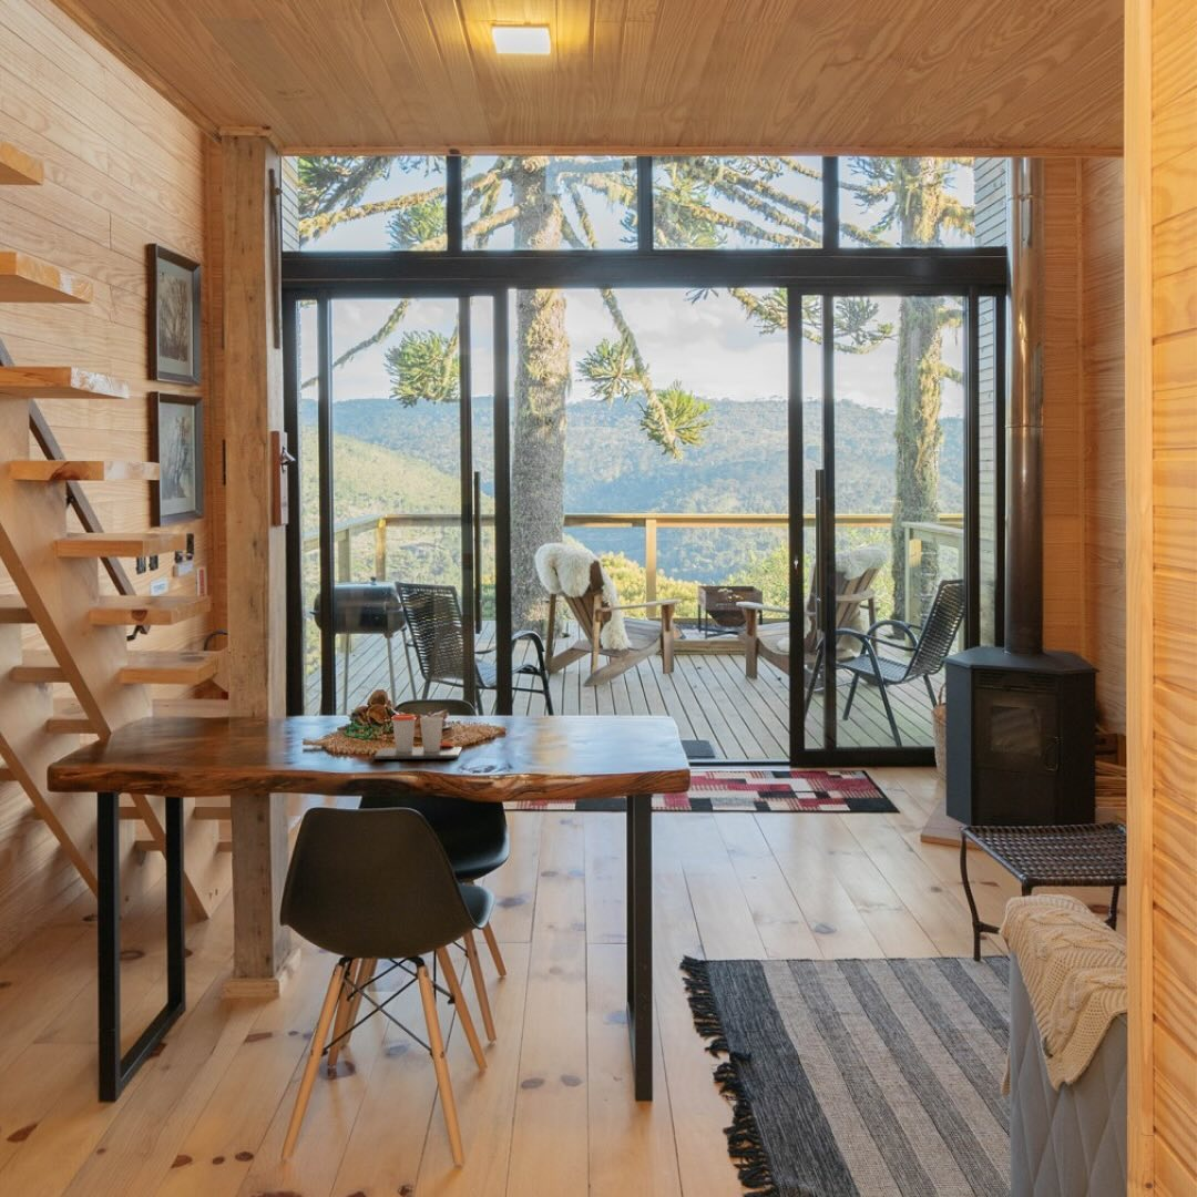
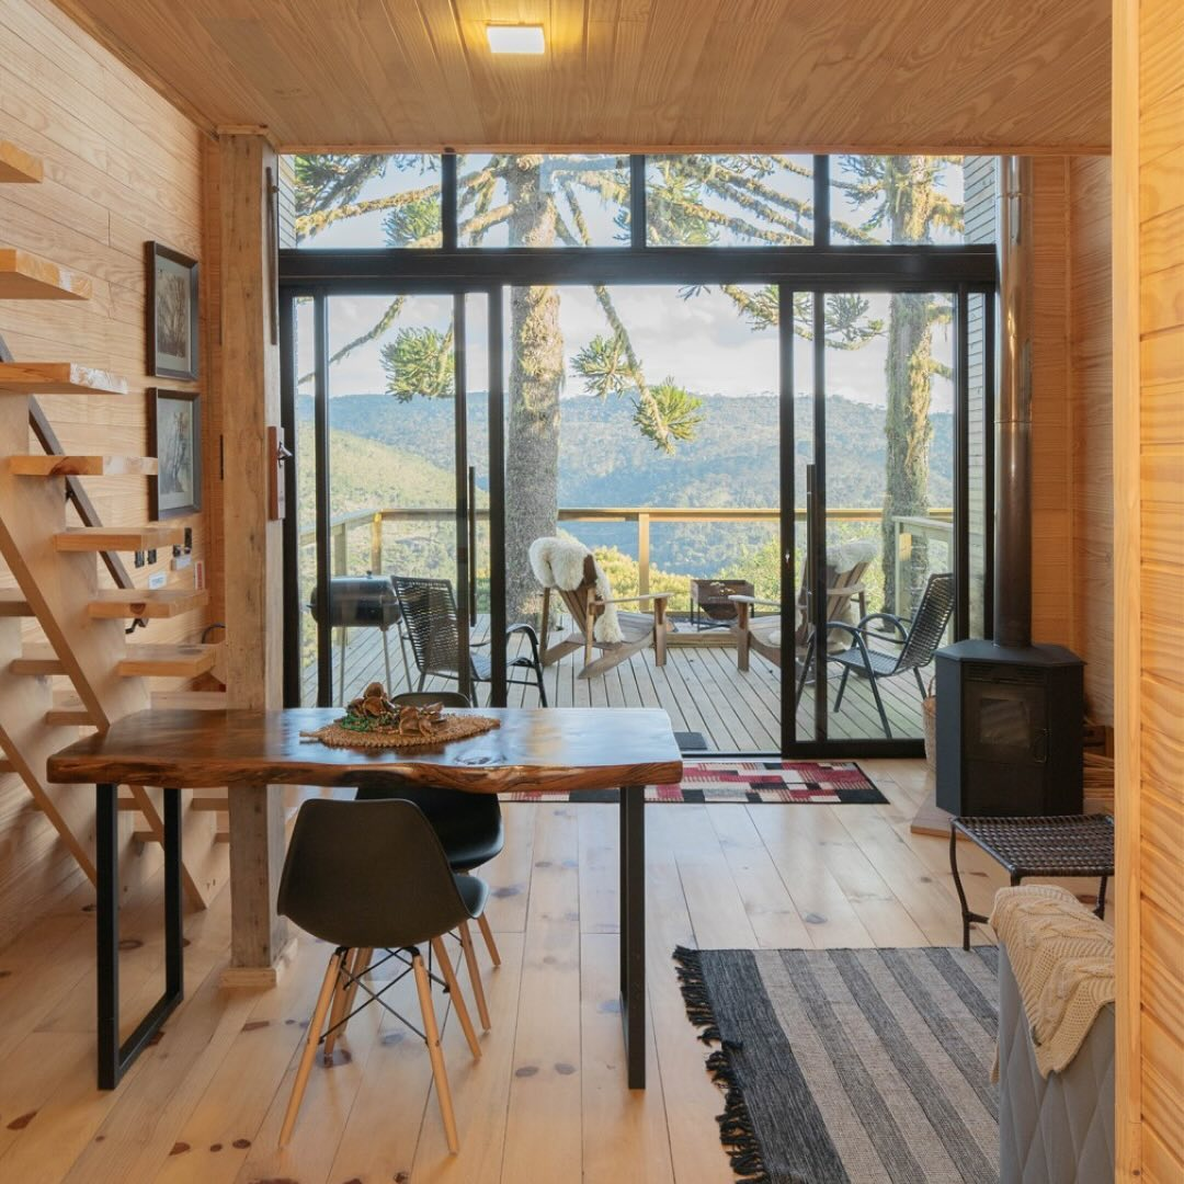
- cup (421, 733)
